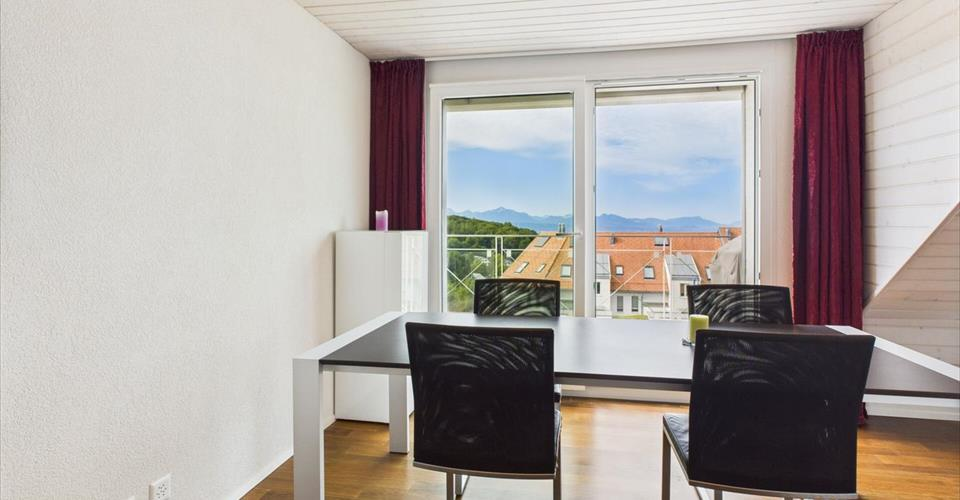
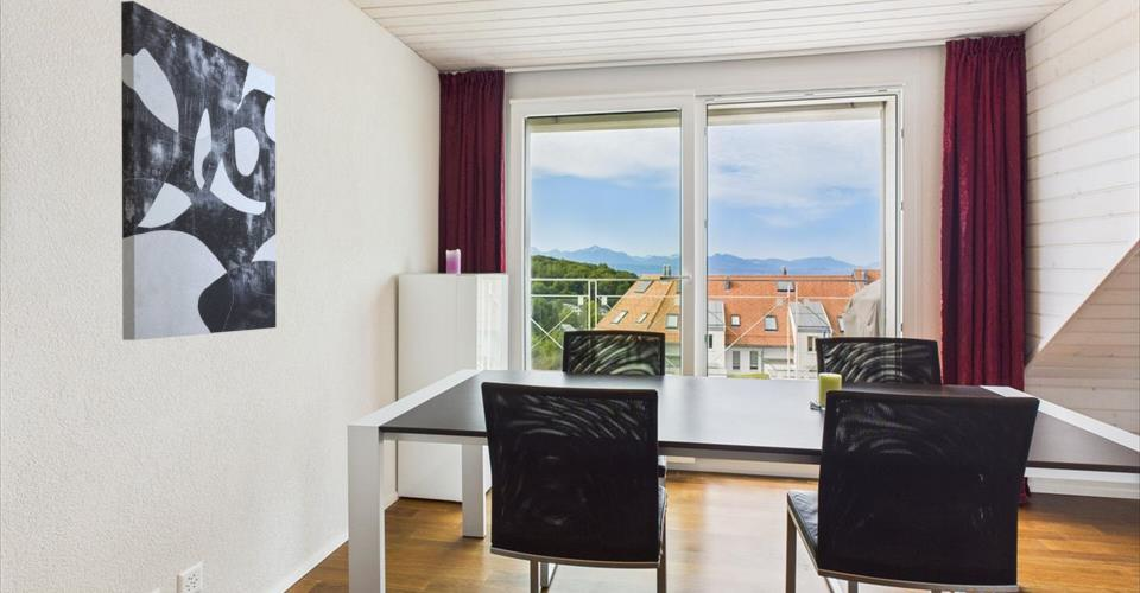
+ wall art (209, 189)
